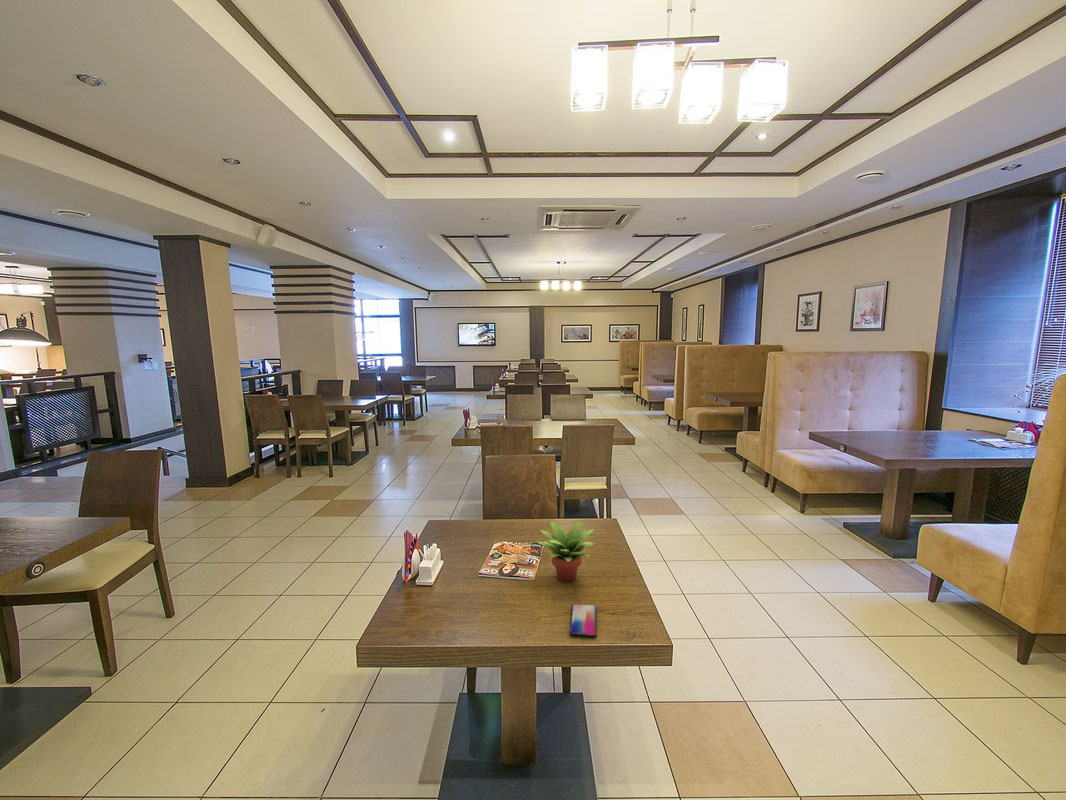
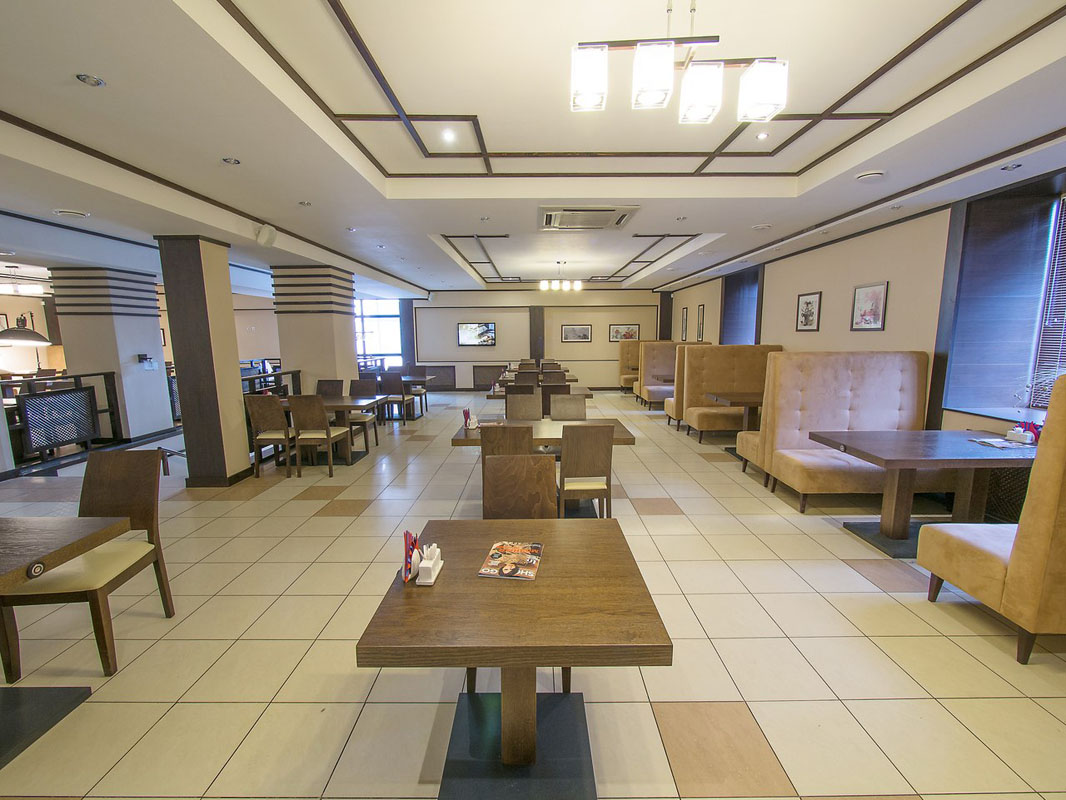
- smartphone (583, 619)
- succulent plant (568, 551)
